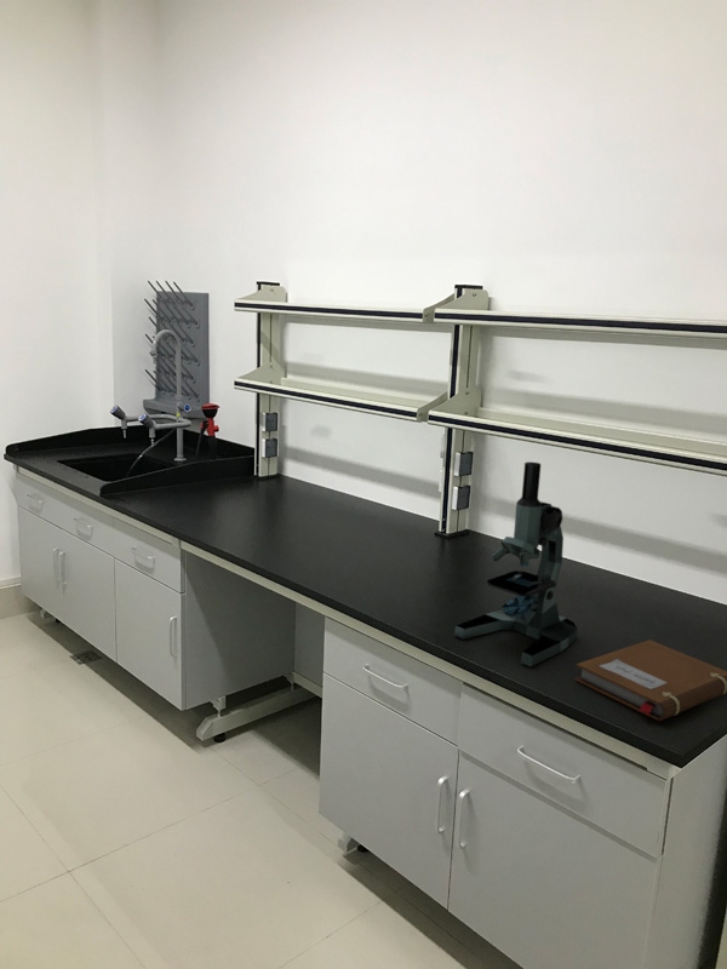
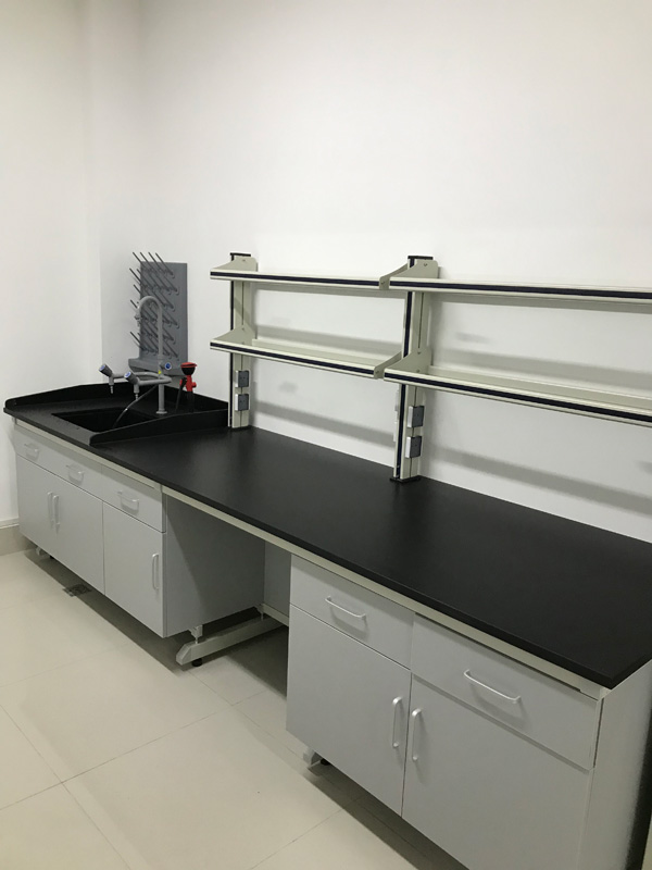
- microscope (531, 551)
- notebook (653, 678)
